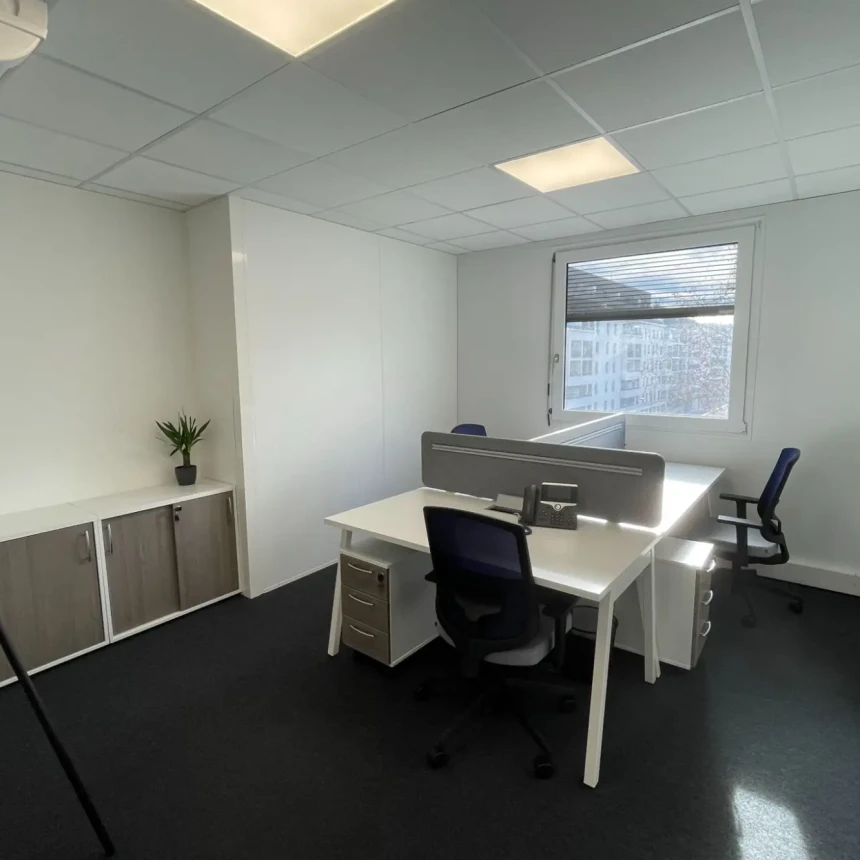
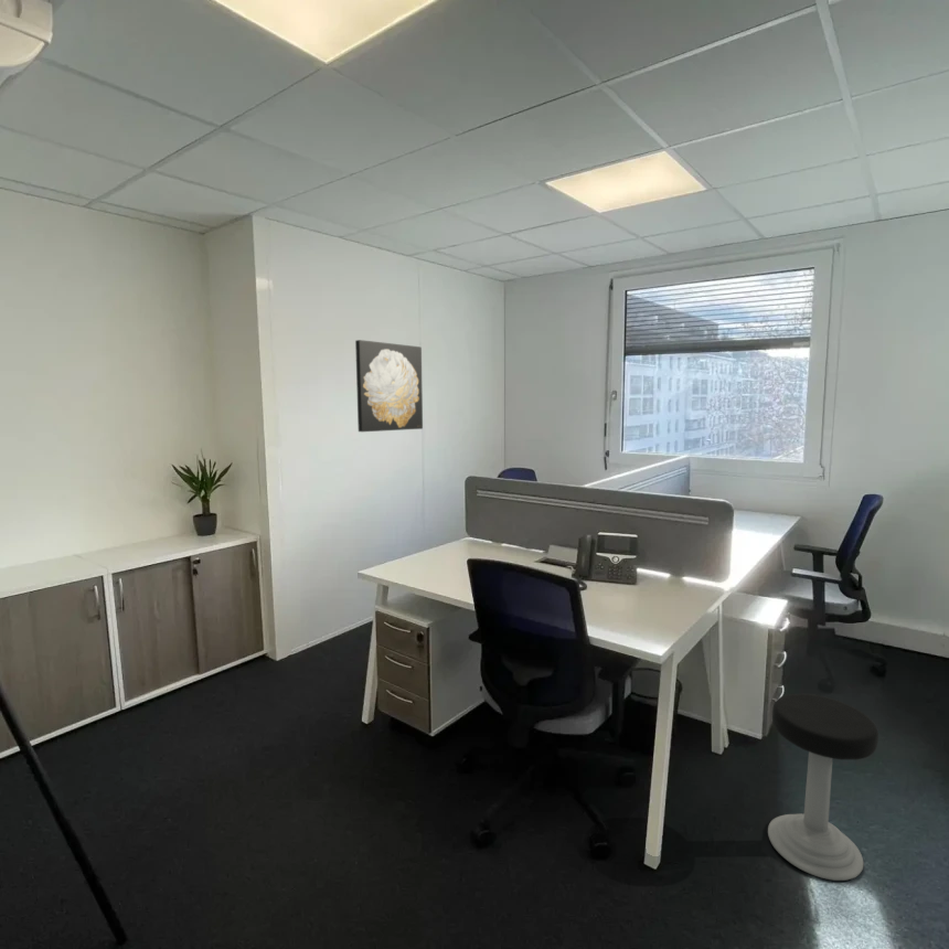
+ wall art (391, 387)
+ stool (818, 781)
